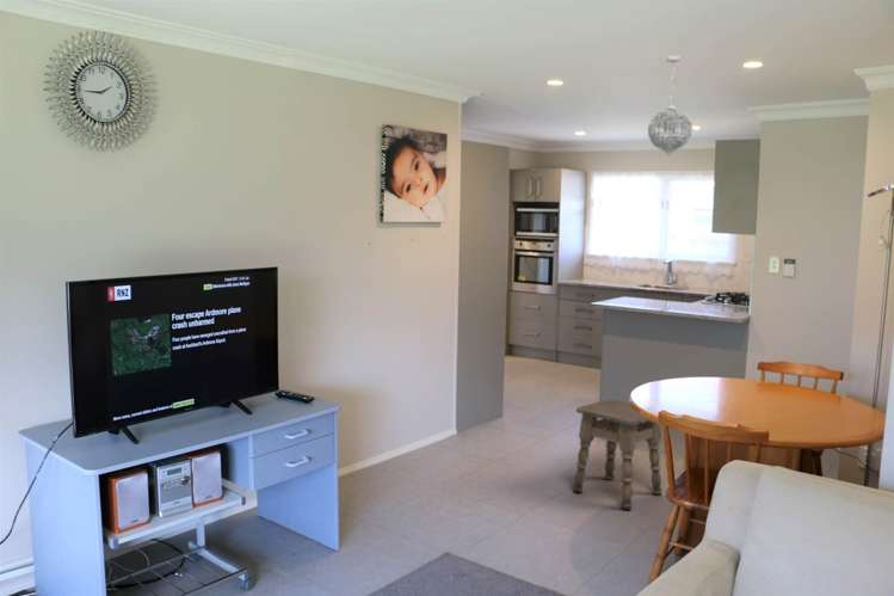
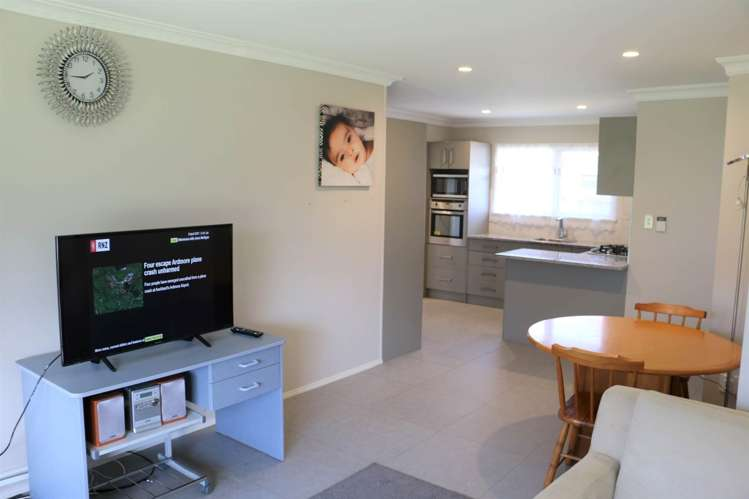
- side table (621, 450)
- pendant light (671, 107)
